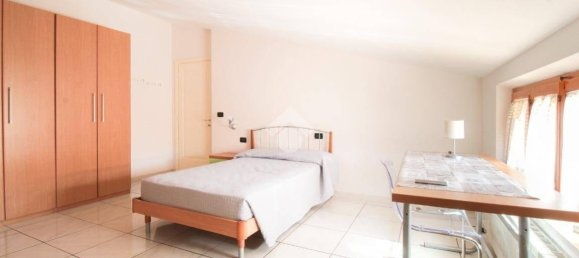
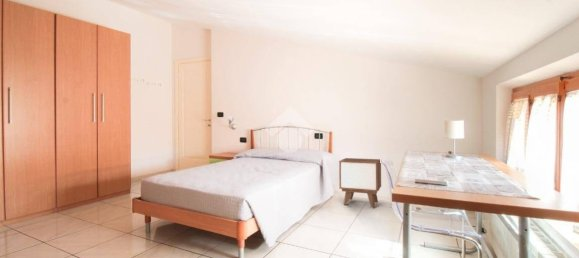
+ nightstand (360, 181)
